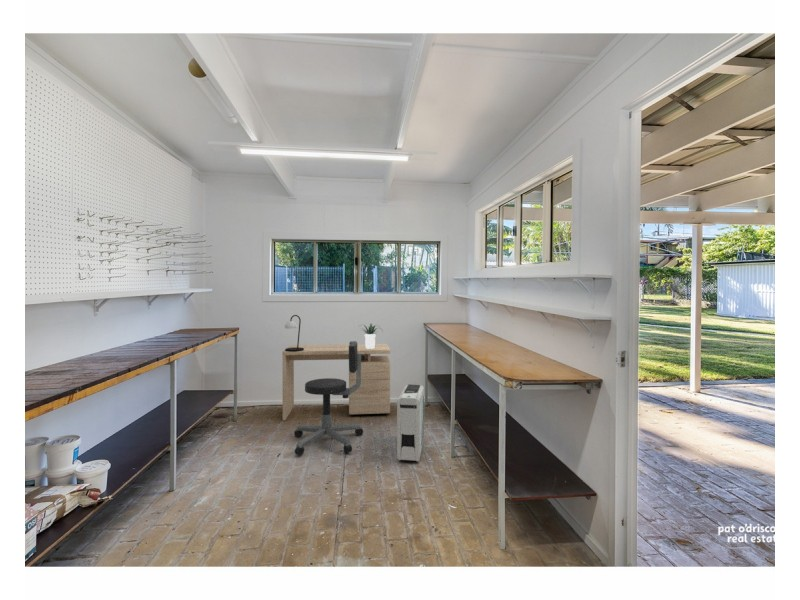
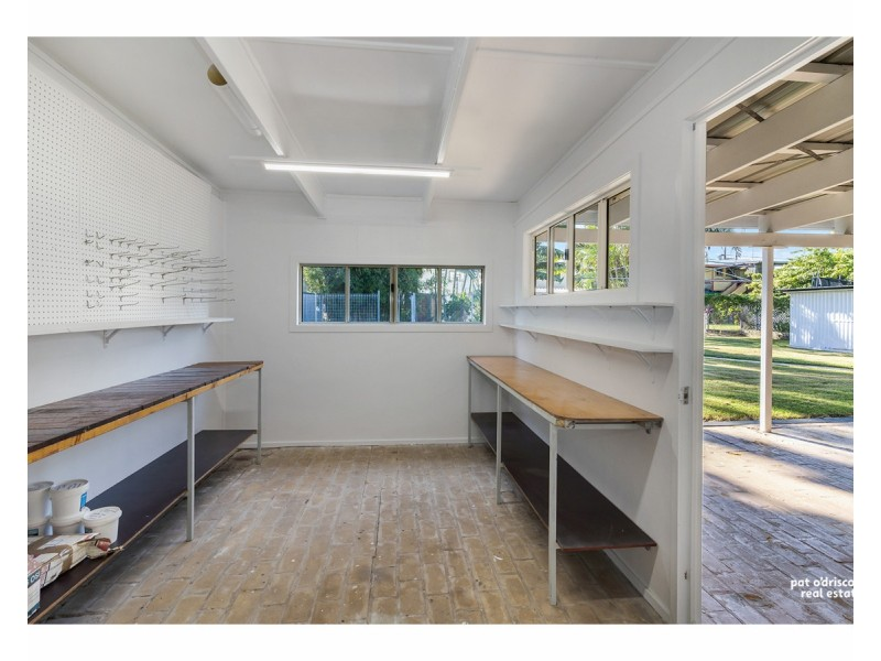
- desk (349, 379)
- table lamp (298, 332)
- office chair (328, 391)
- potted plant (370, 335)
- air purifier (411, 419)
